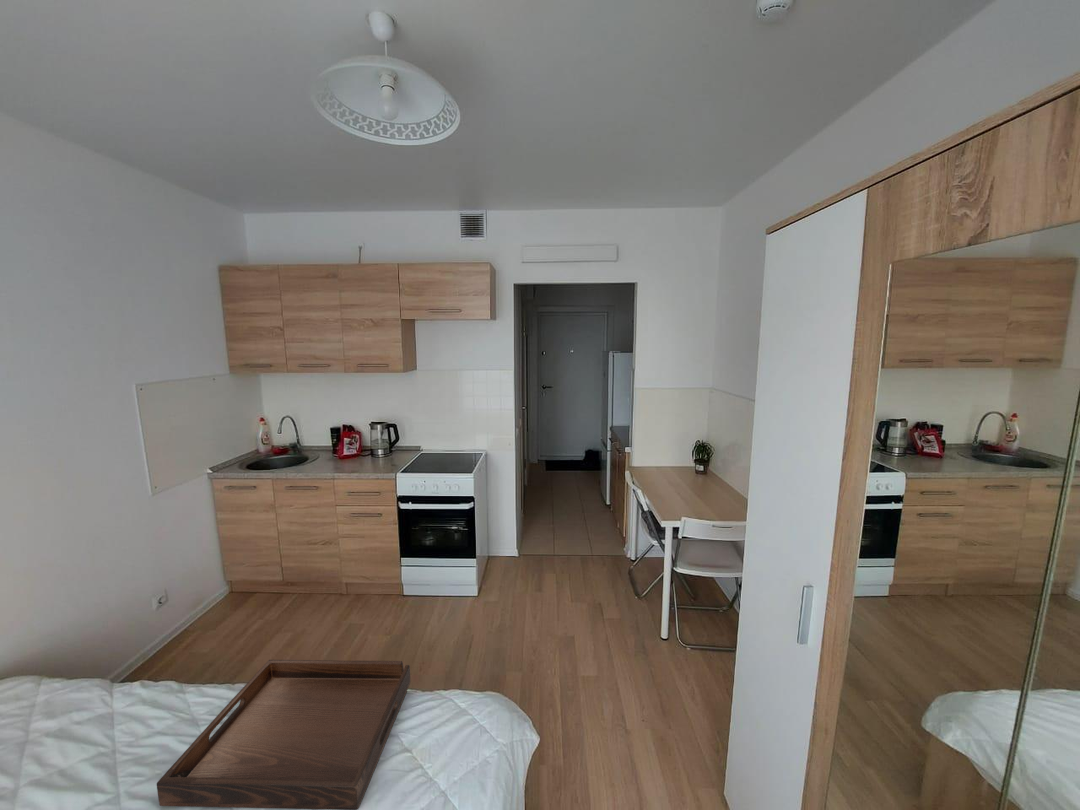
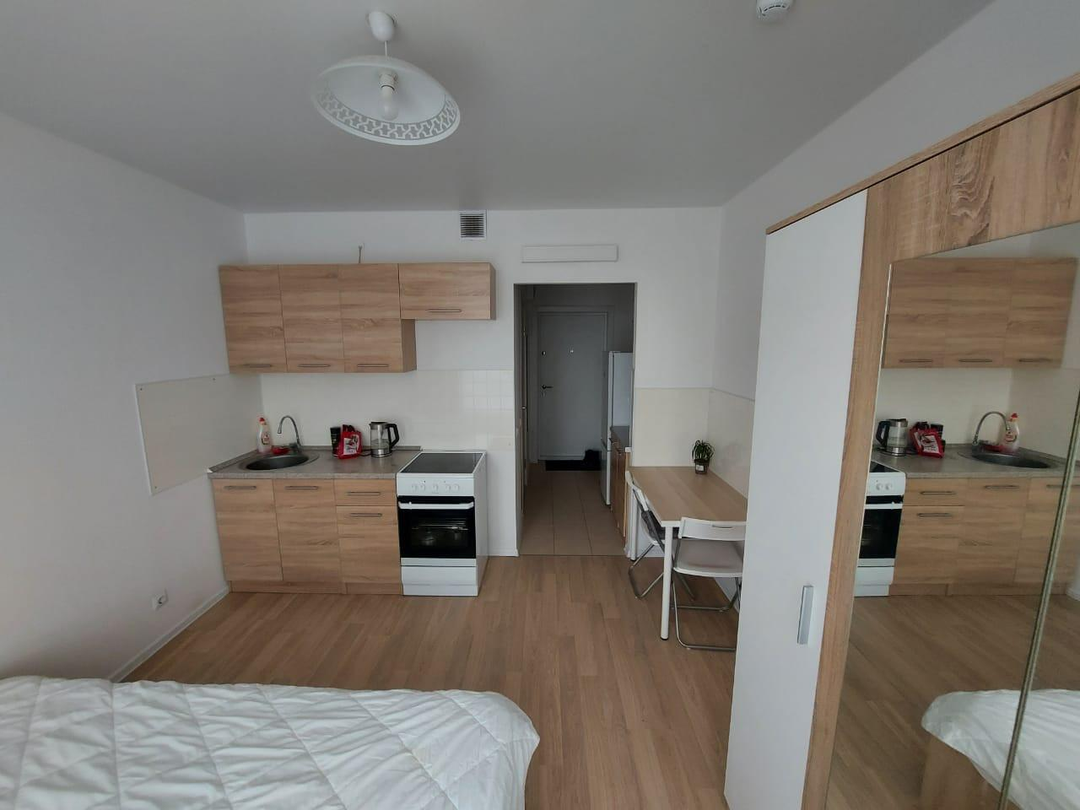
- serving tray (305, 722)
